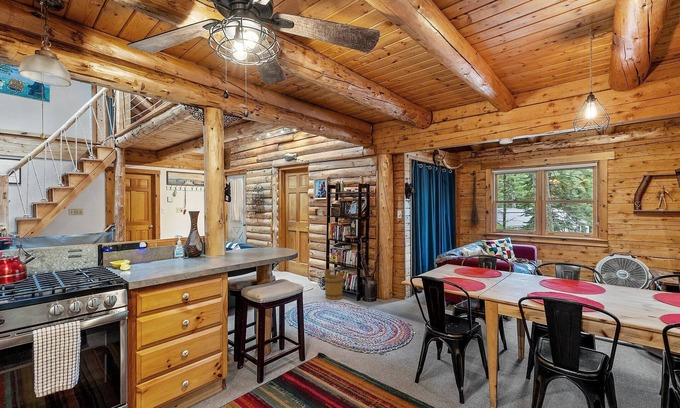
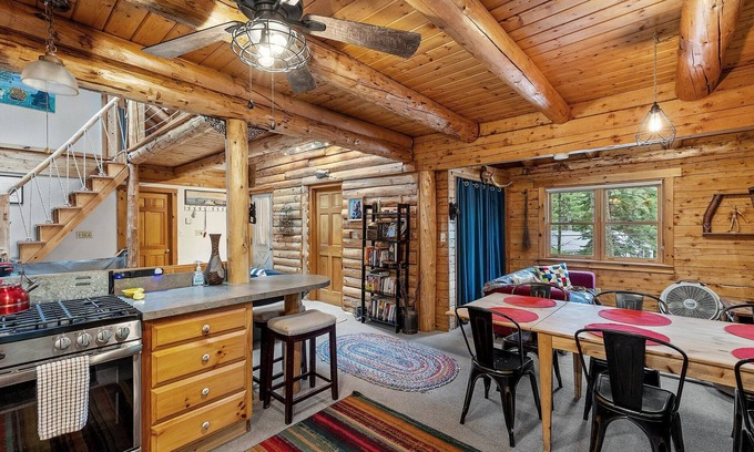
- bucket (334, 284)
